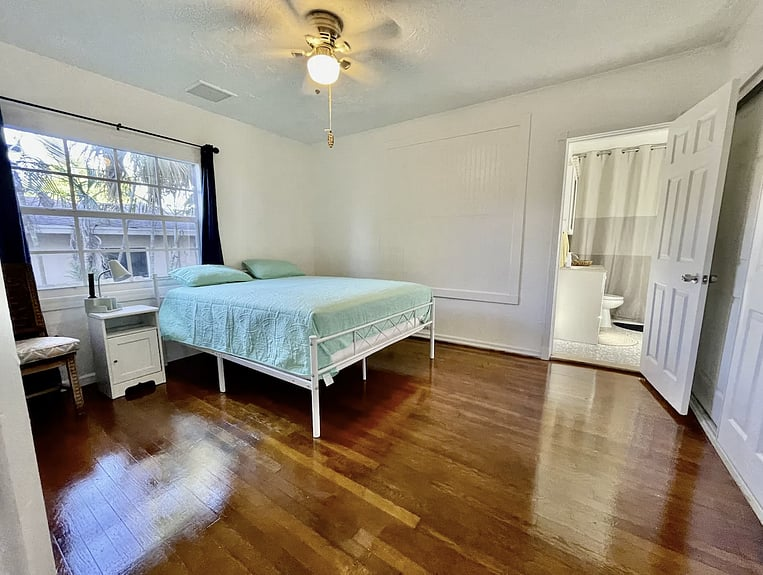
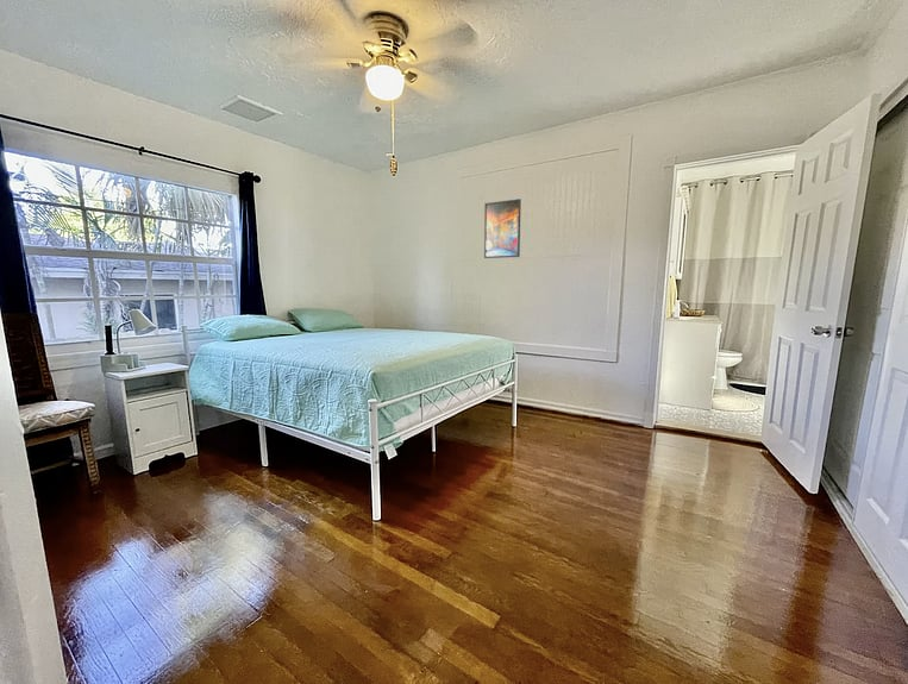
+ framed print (501, 230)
